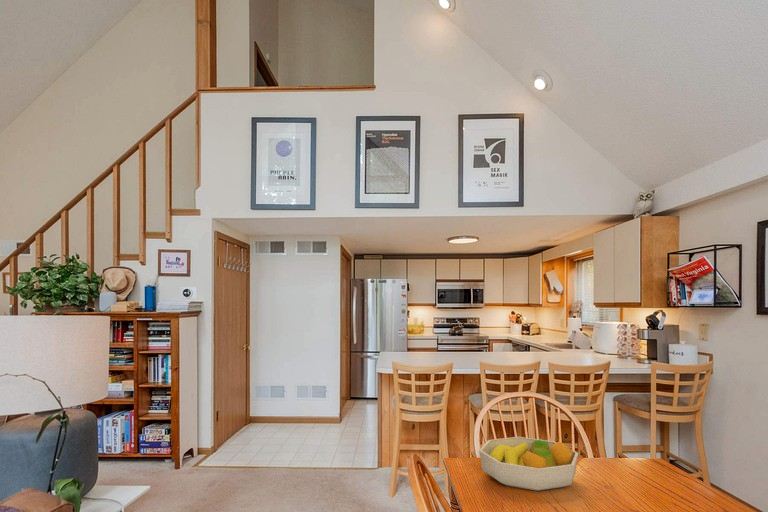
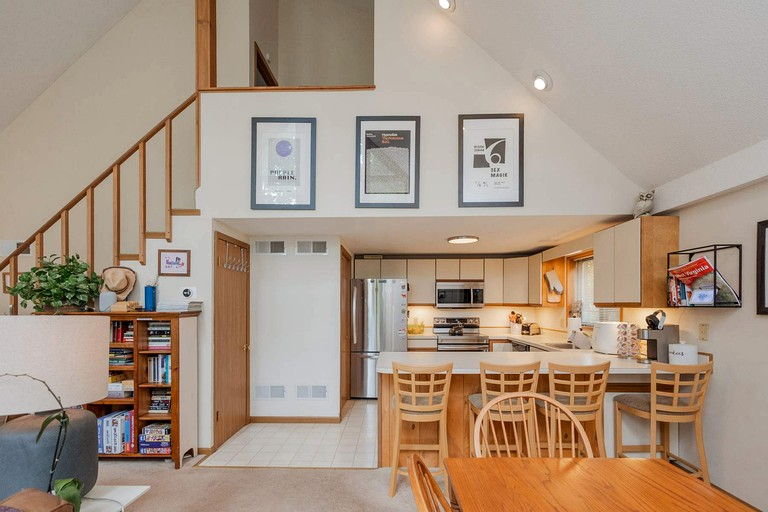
- fruit bowl (528, 458)
